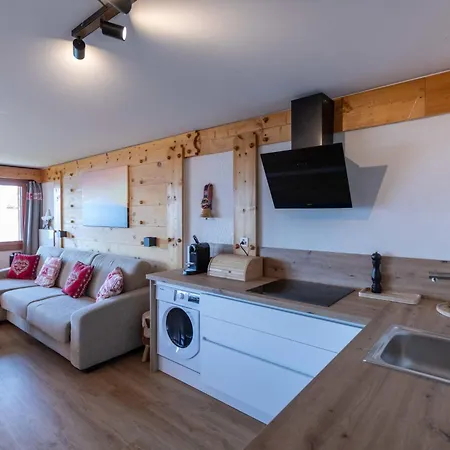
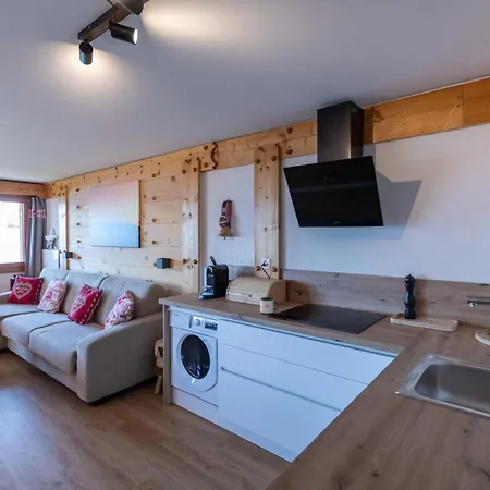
+ mug (269, 305)
